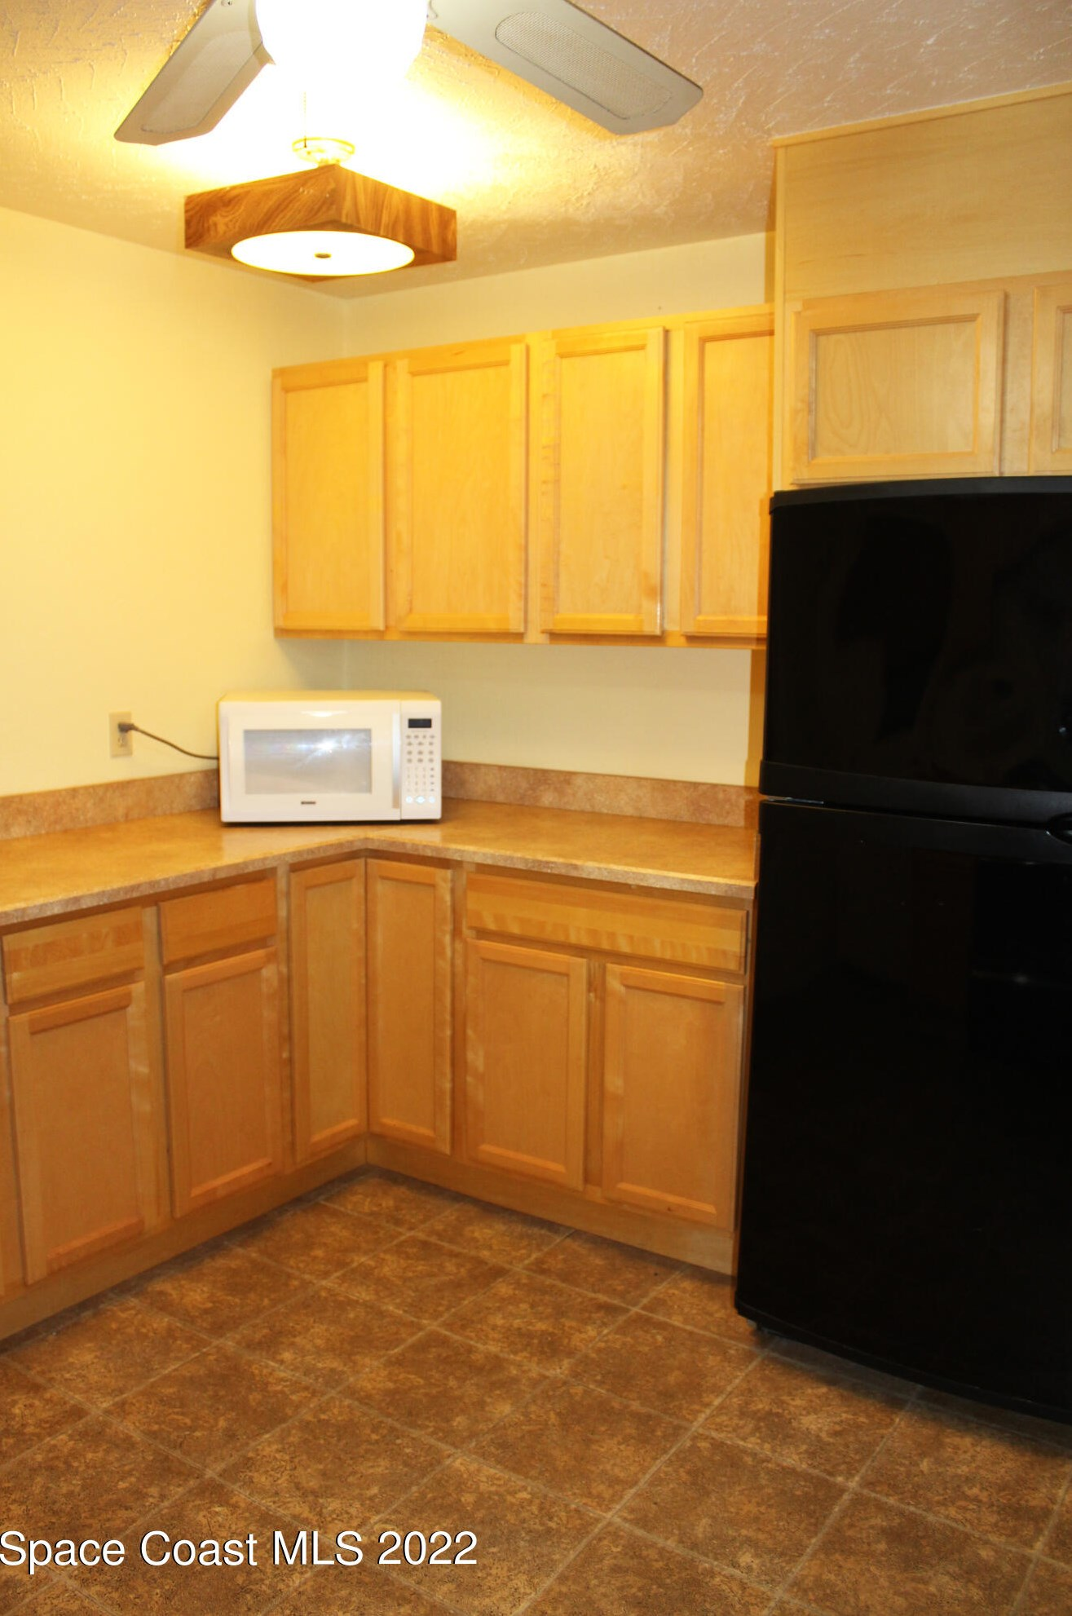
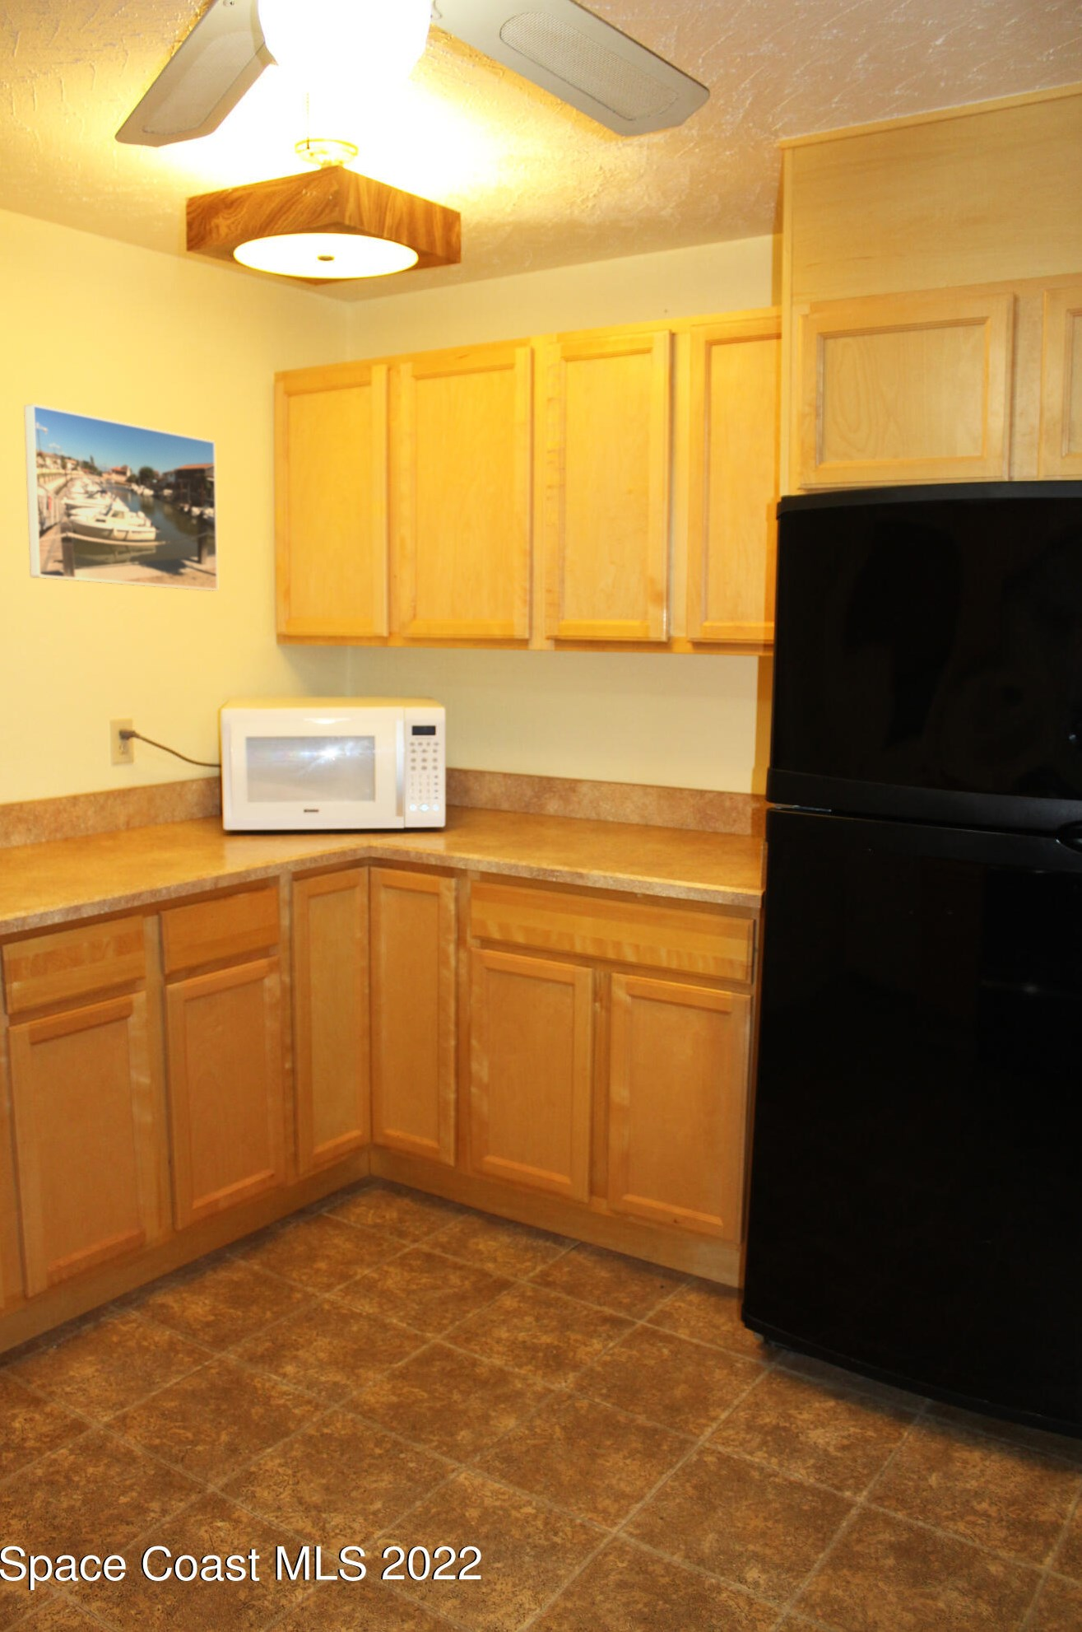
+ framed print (128, 505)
